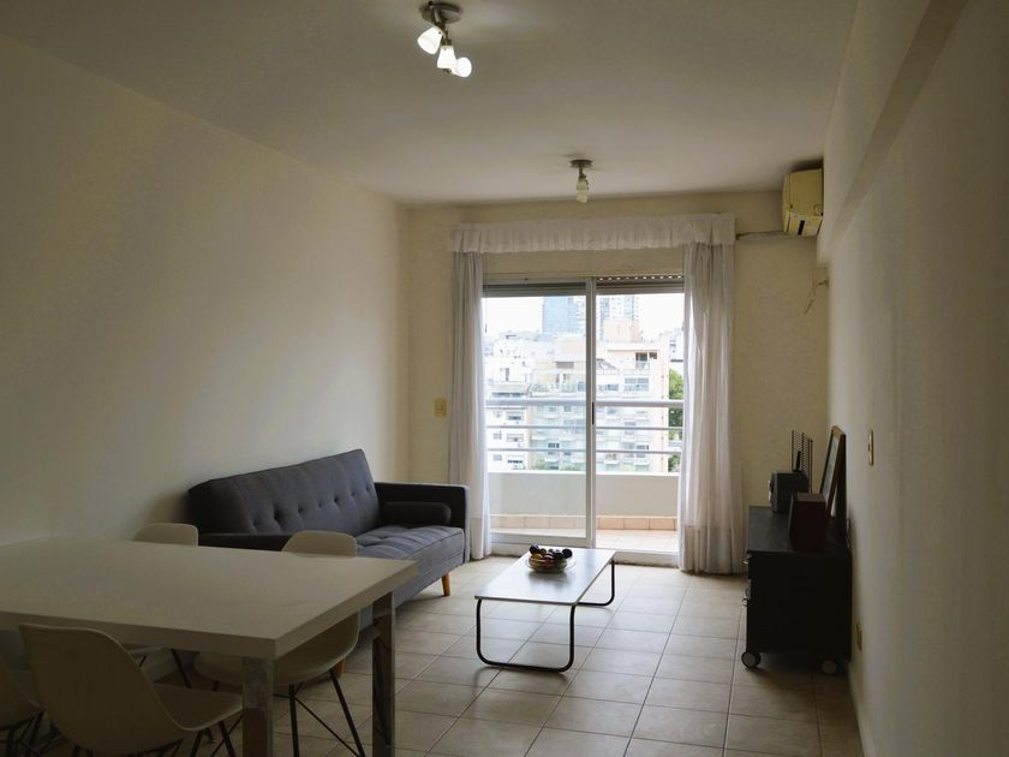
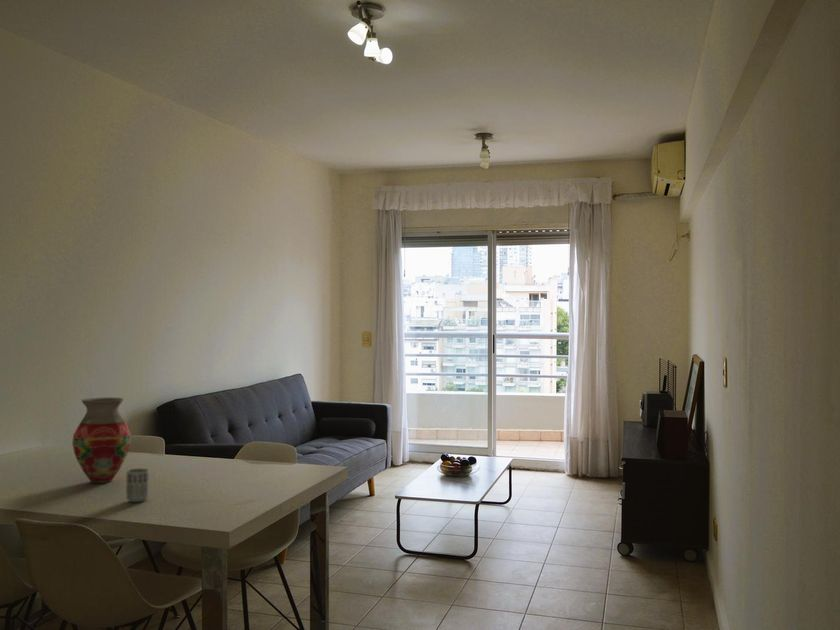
+ vase (102, 440)
+ cup (137, 485)
